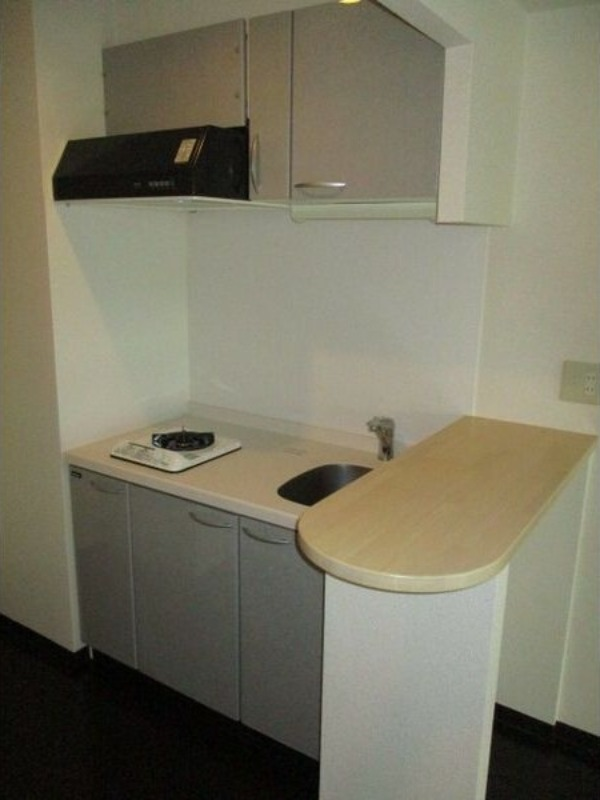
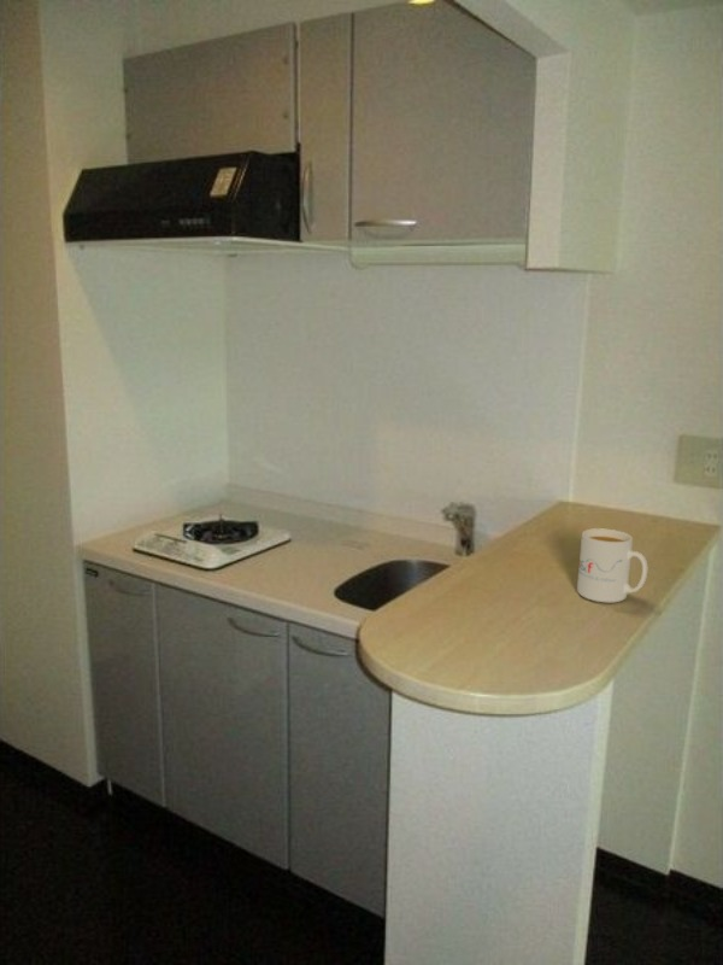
+ mug (612, 567)
